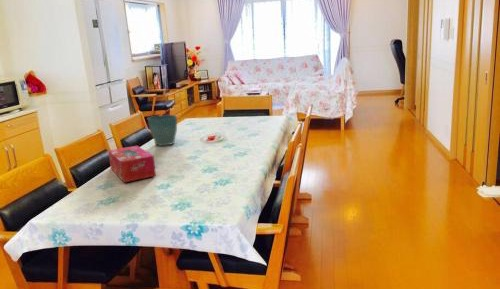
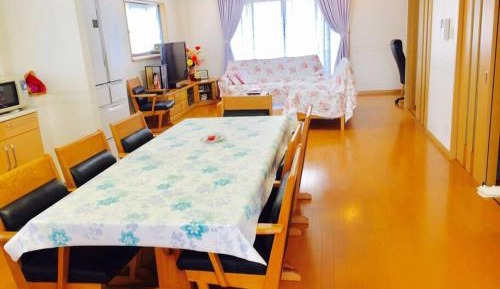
- flower pot (163, 130)
- tissue box (131, 162)
